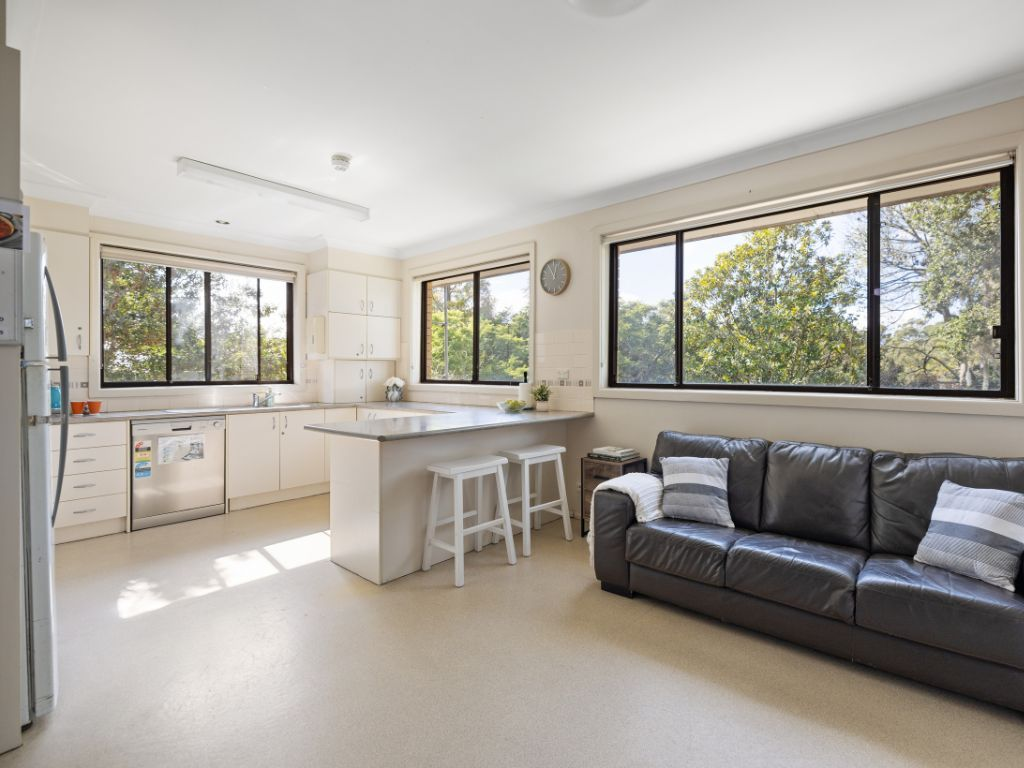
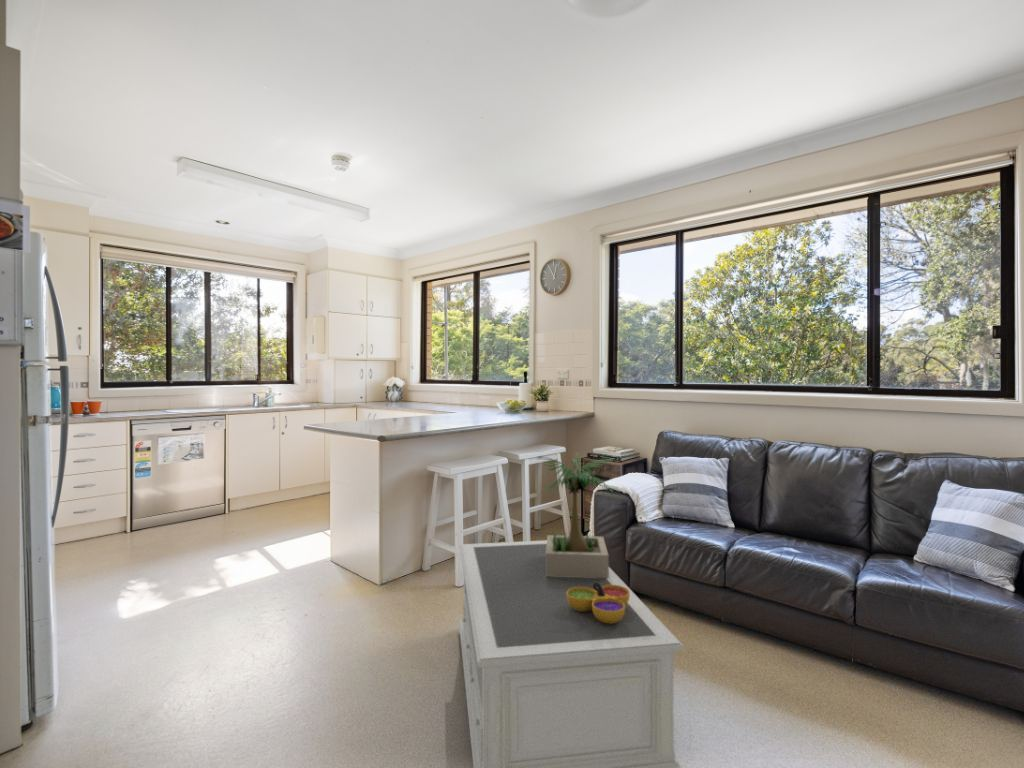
+ coffee table (545, 636)
+ decorative bowl (604, 596)
+ potted plant (573, 511)
